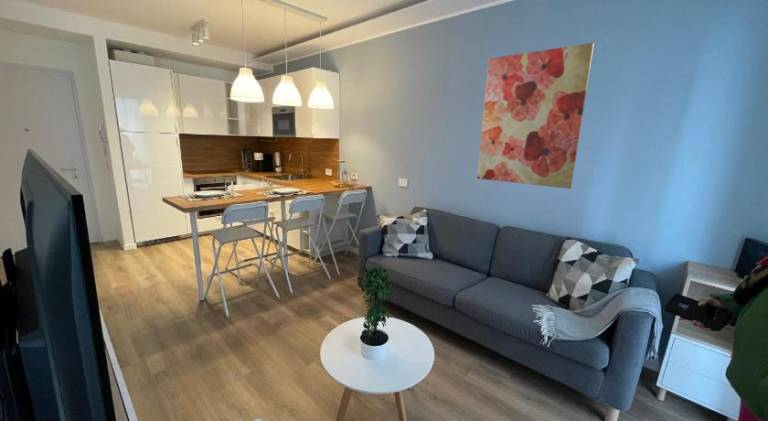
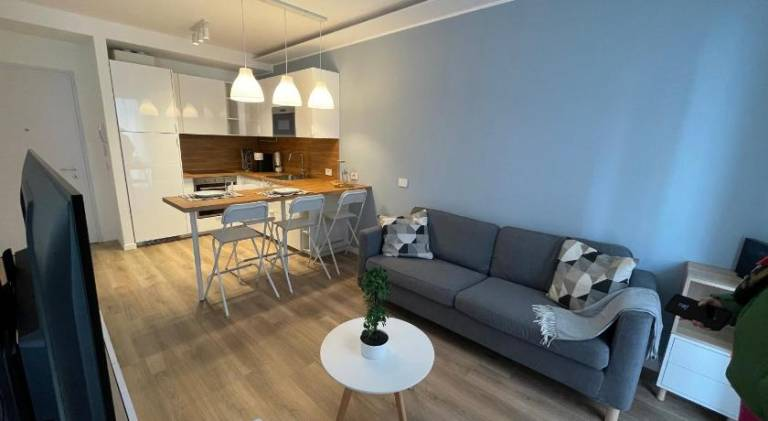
- wall art (527, 120)
